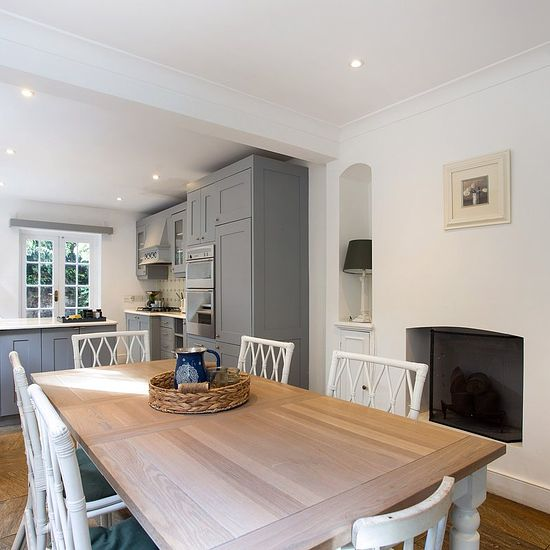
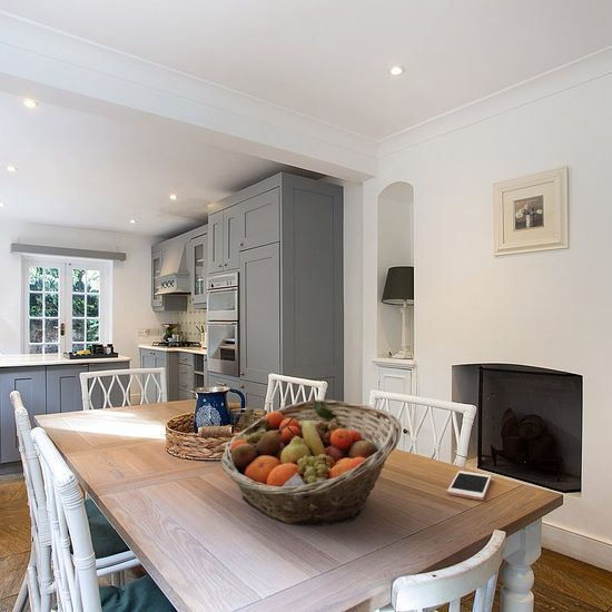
+ cell phone (470, 484)
+ fruit basket (308, 453)
